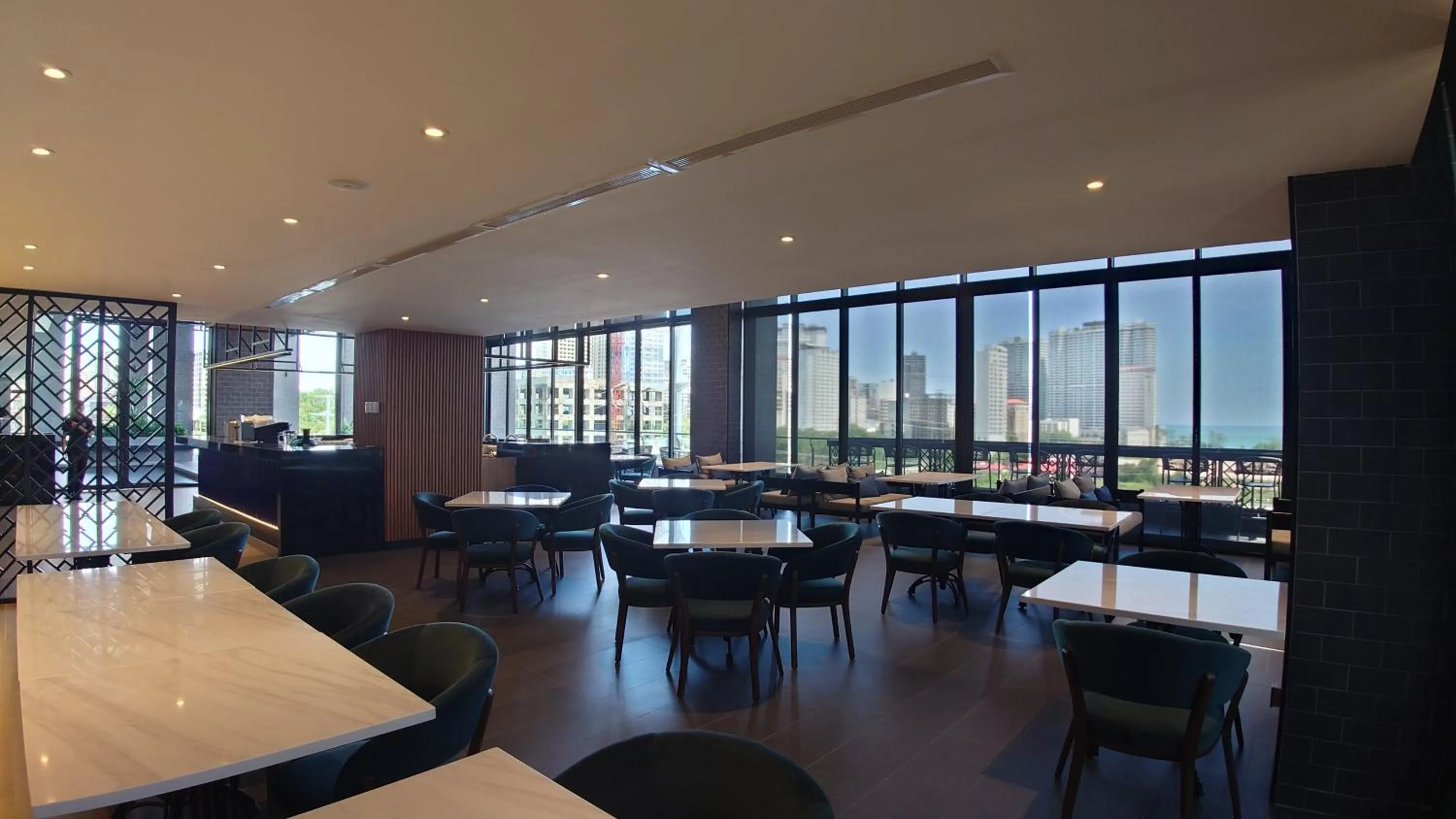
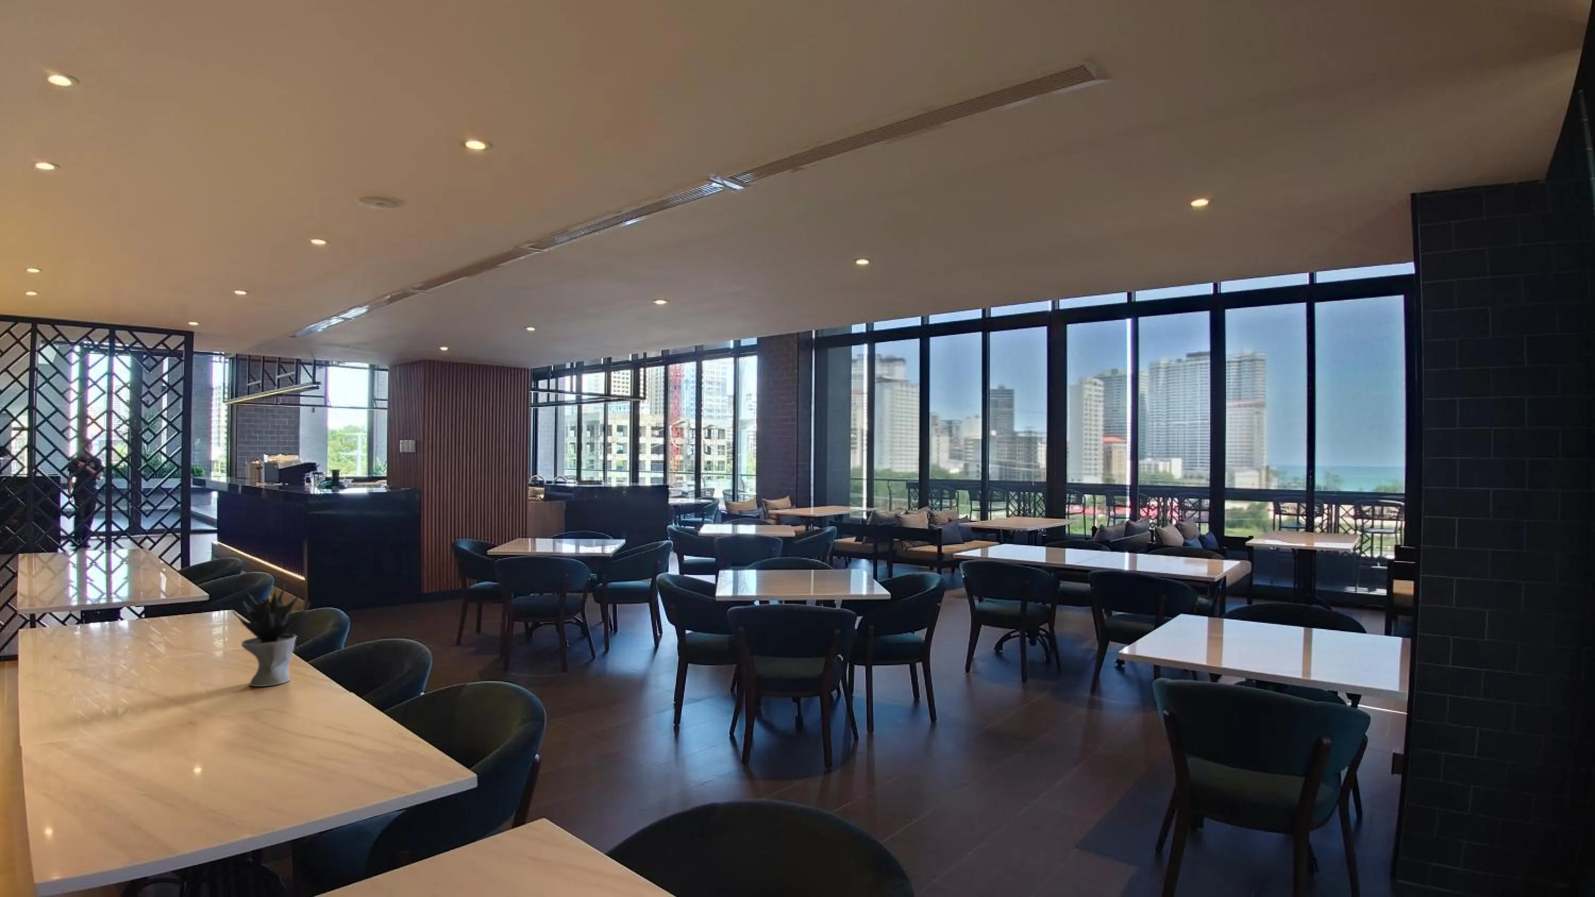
+ potted plant (271, 634)
